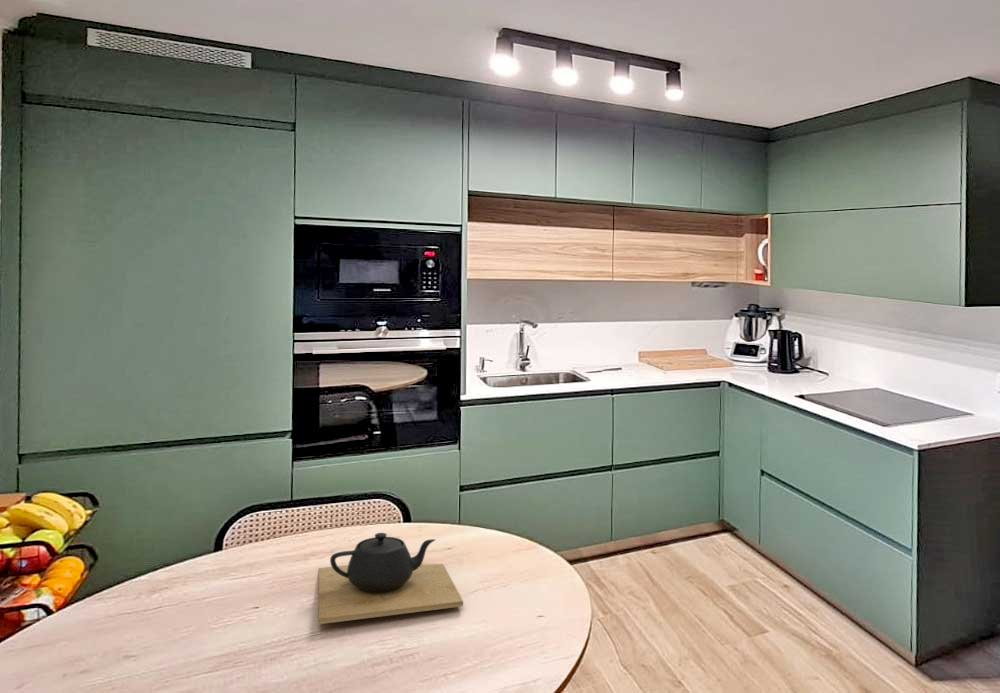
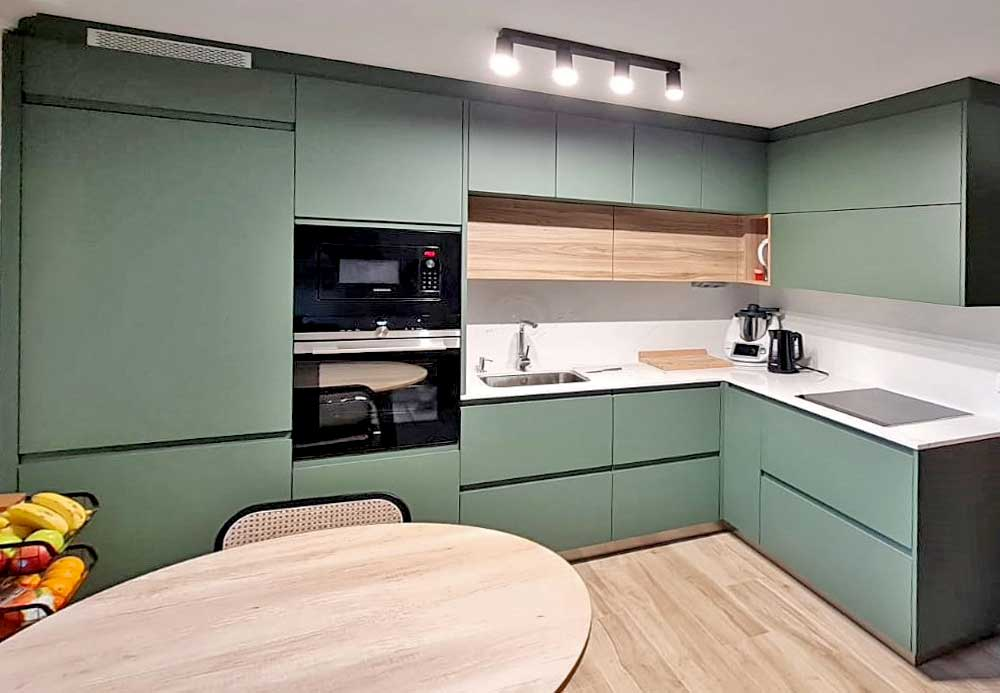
- teapot (386, 560)
